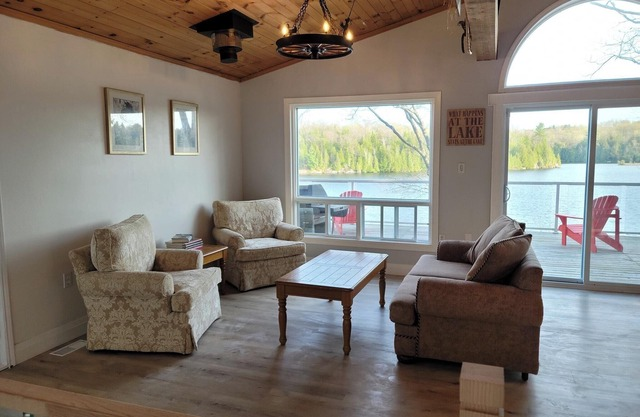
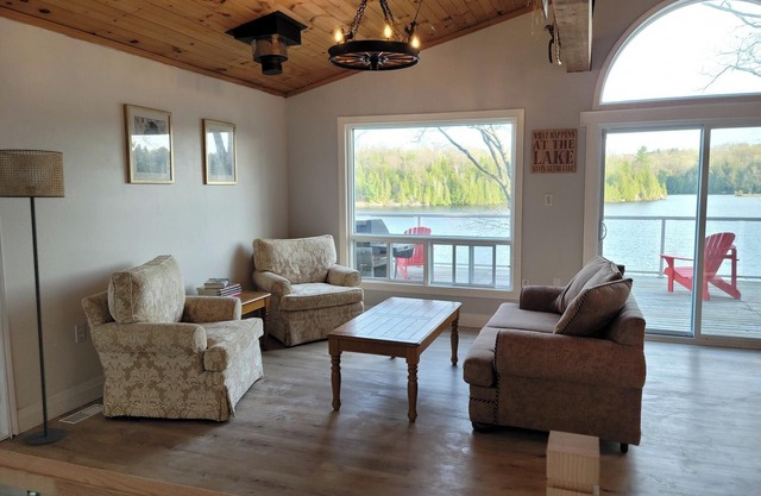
+ floor lamp (38, 297)
